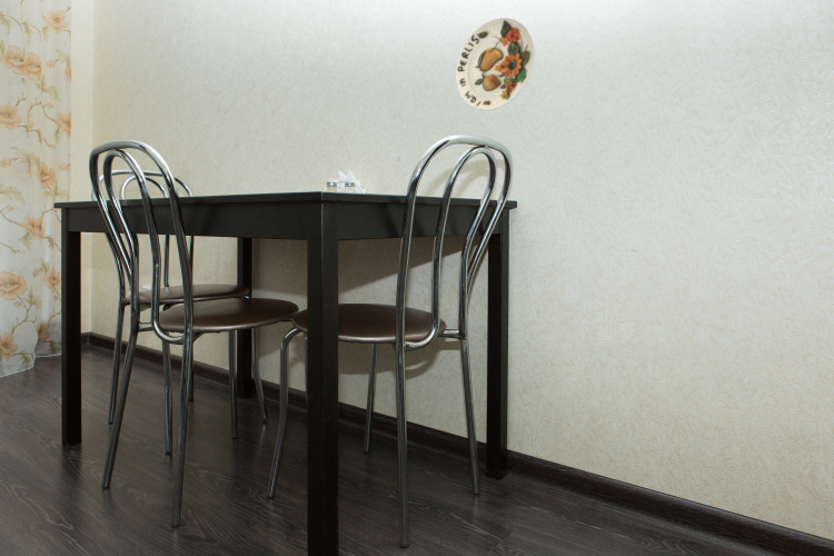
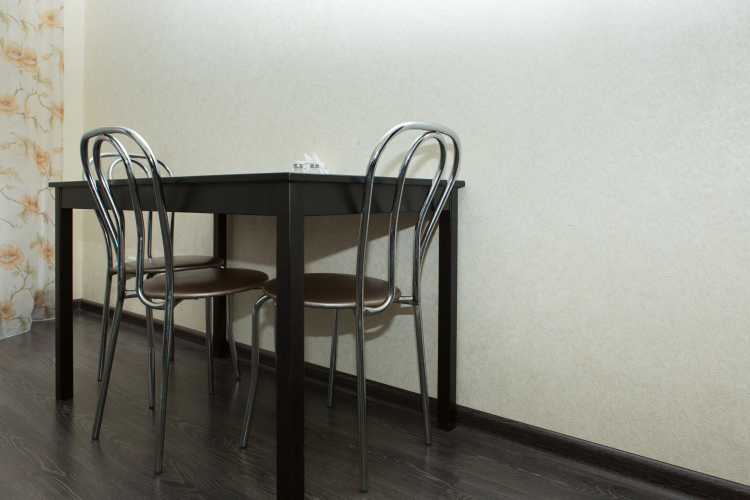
- decorative plate (494, 64)
